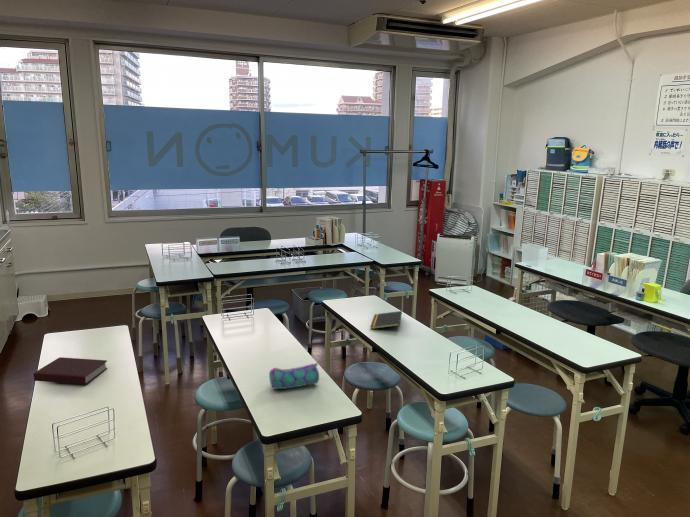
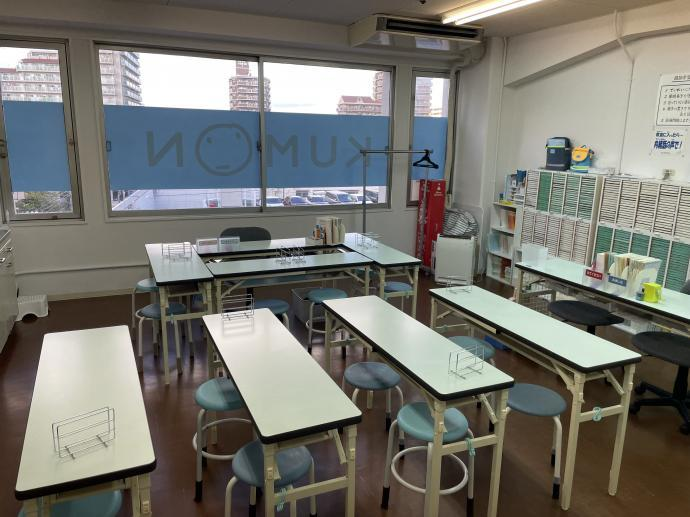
- pencil case (294, 375)
- book (72, 370)
- notepad (386, 319)
